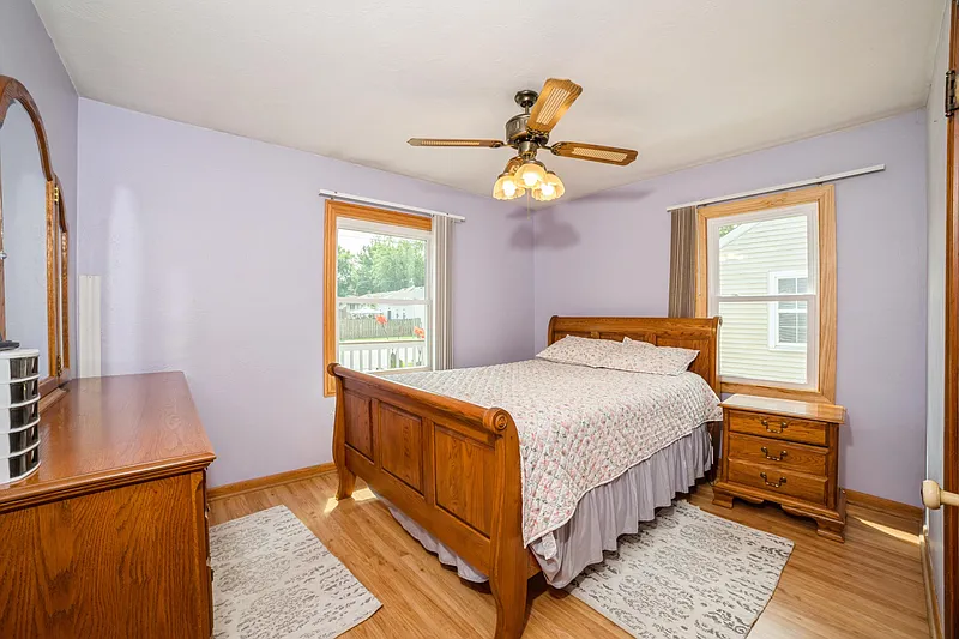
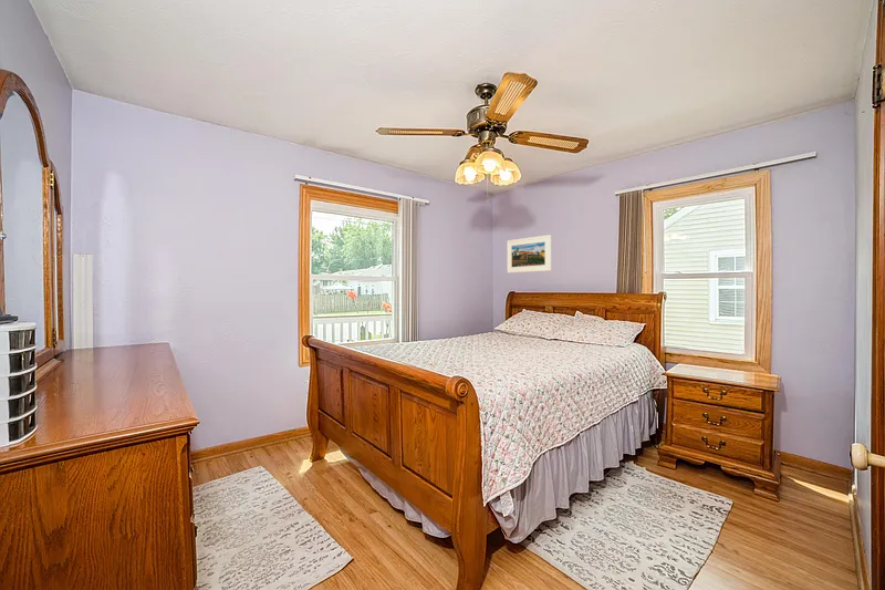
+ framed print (528, 255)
